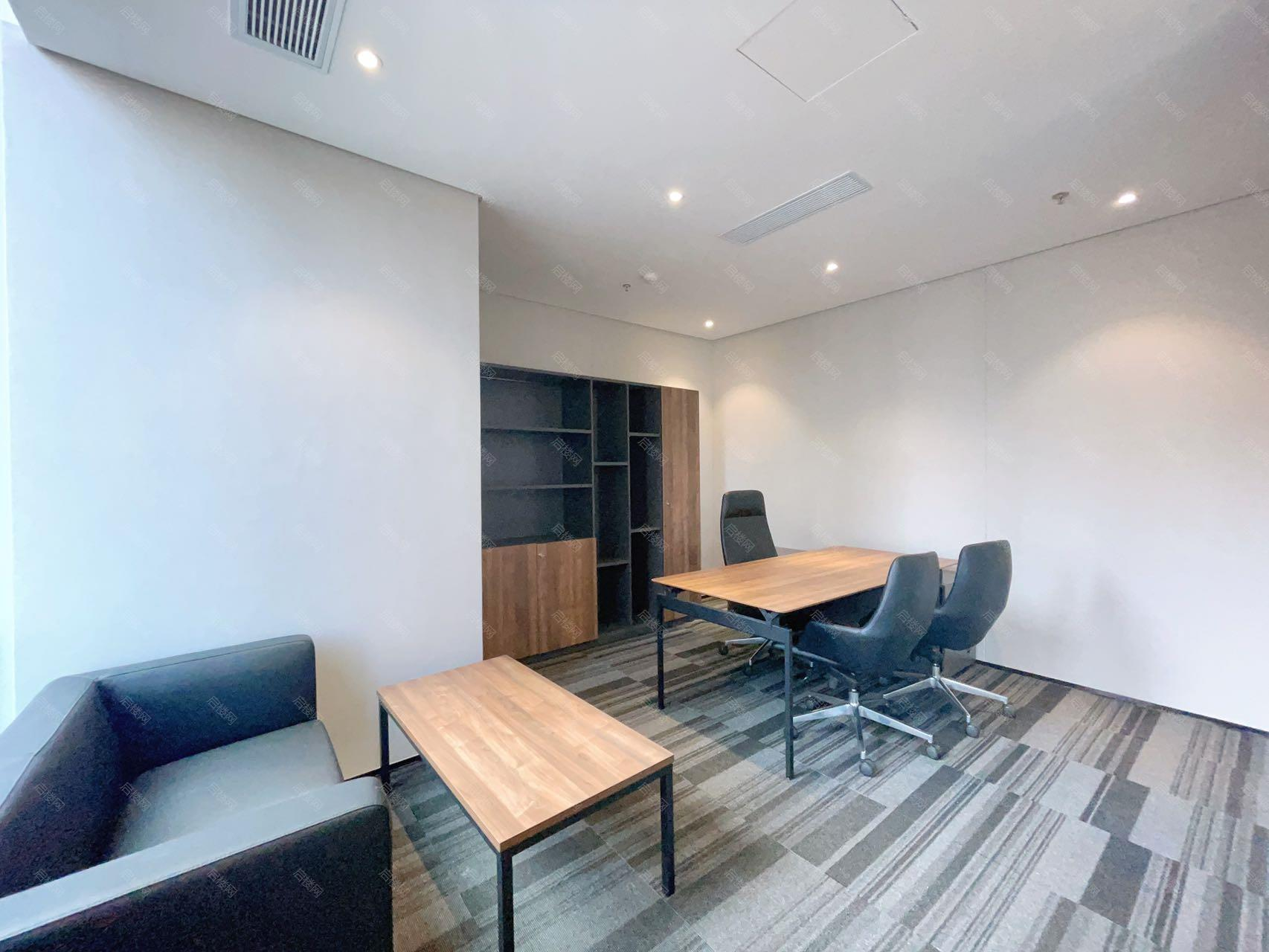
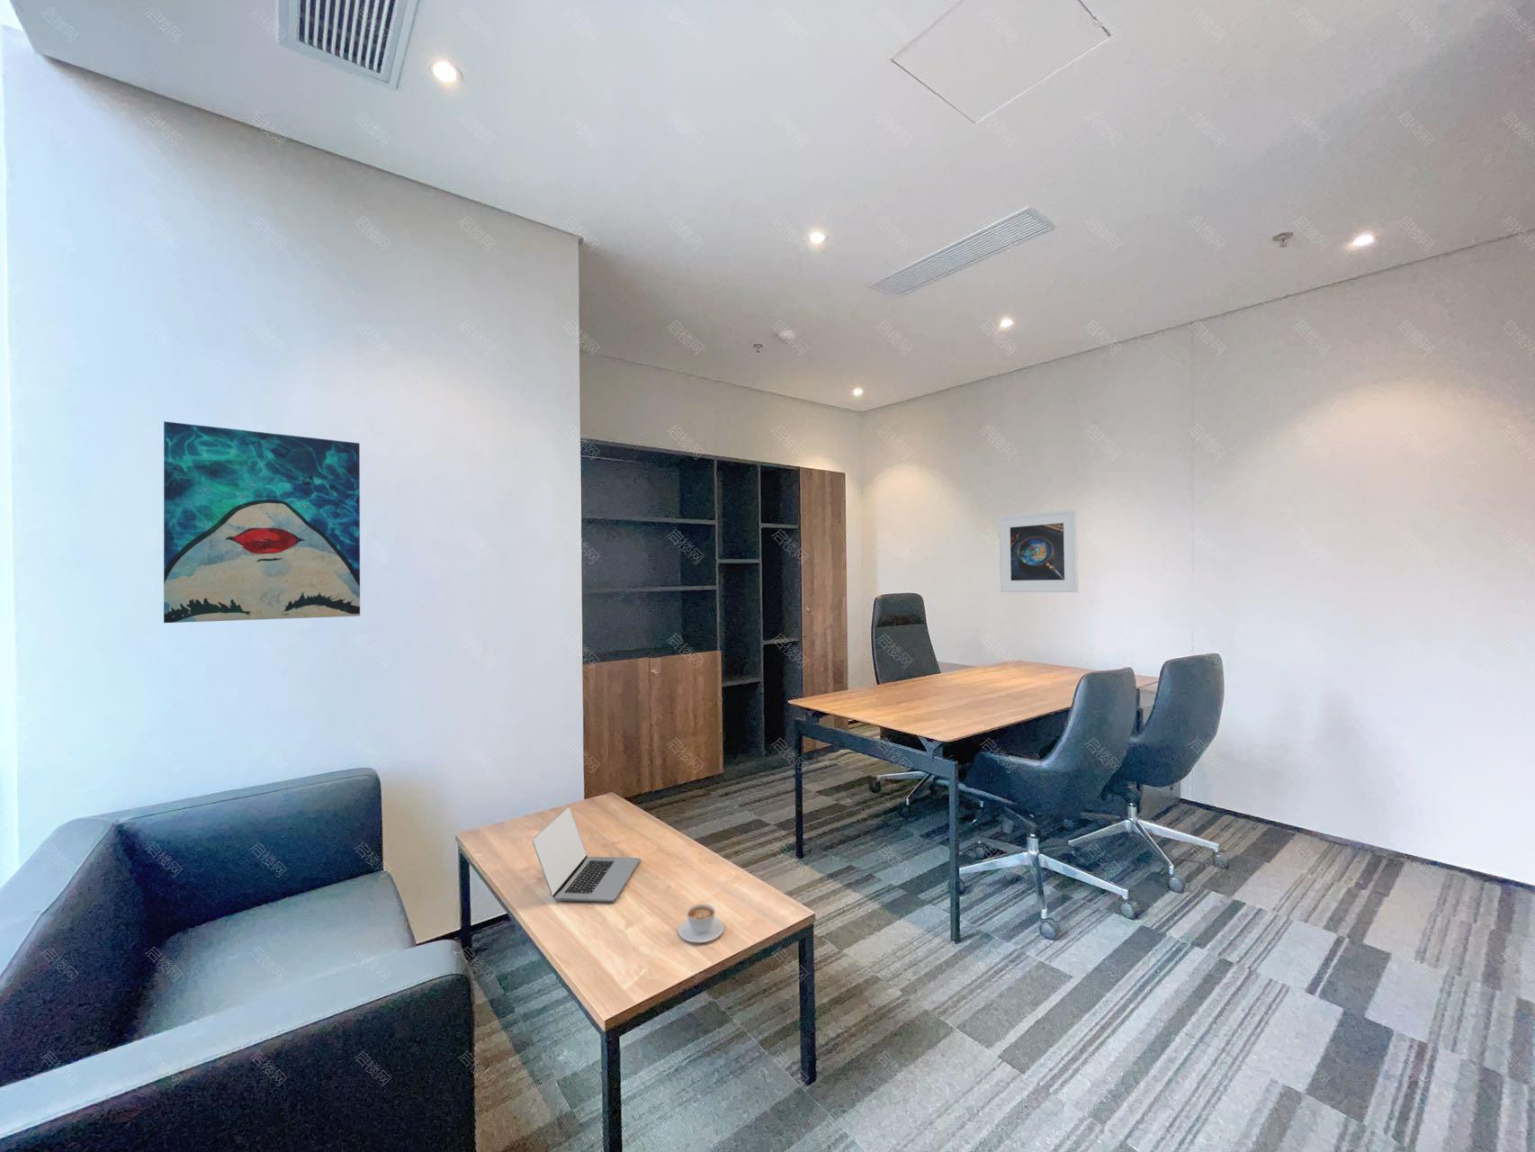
+ laptop (584, 851)
+ wall art (269, 525)
+ coffee cup (700, 921)
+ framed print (1037, 553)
